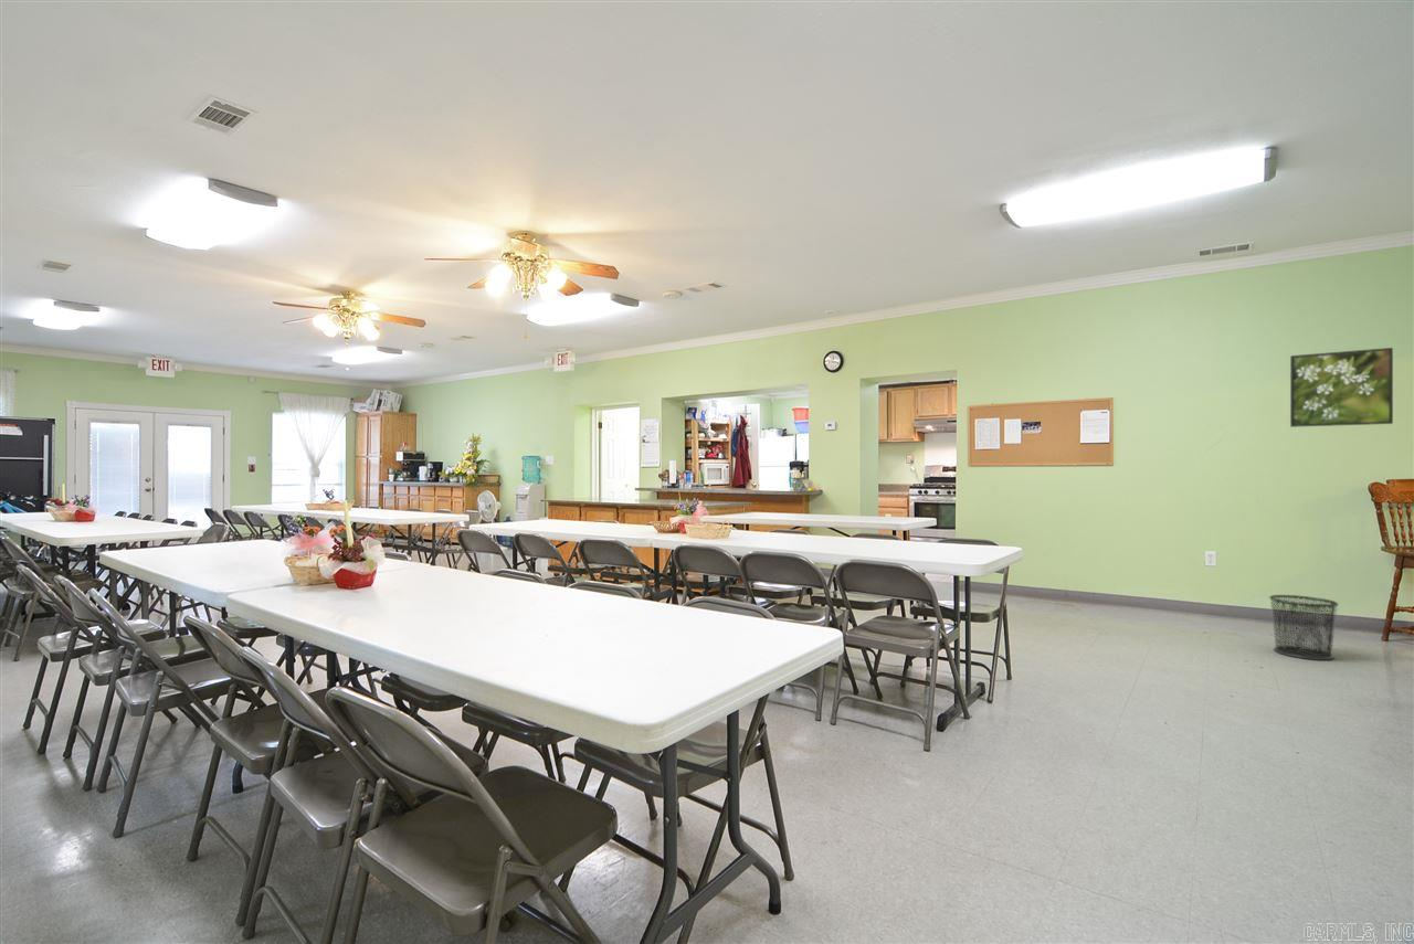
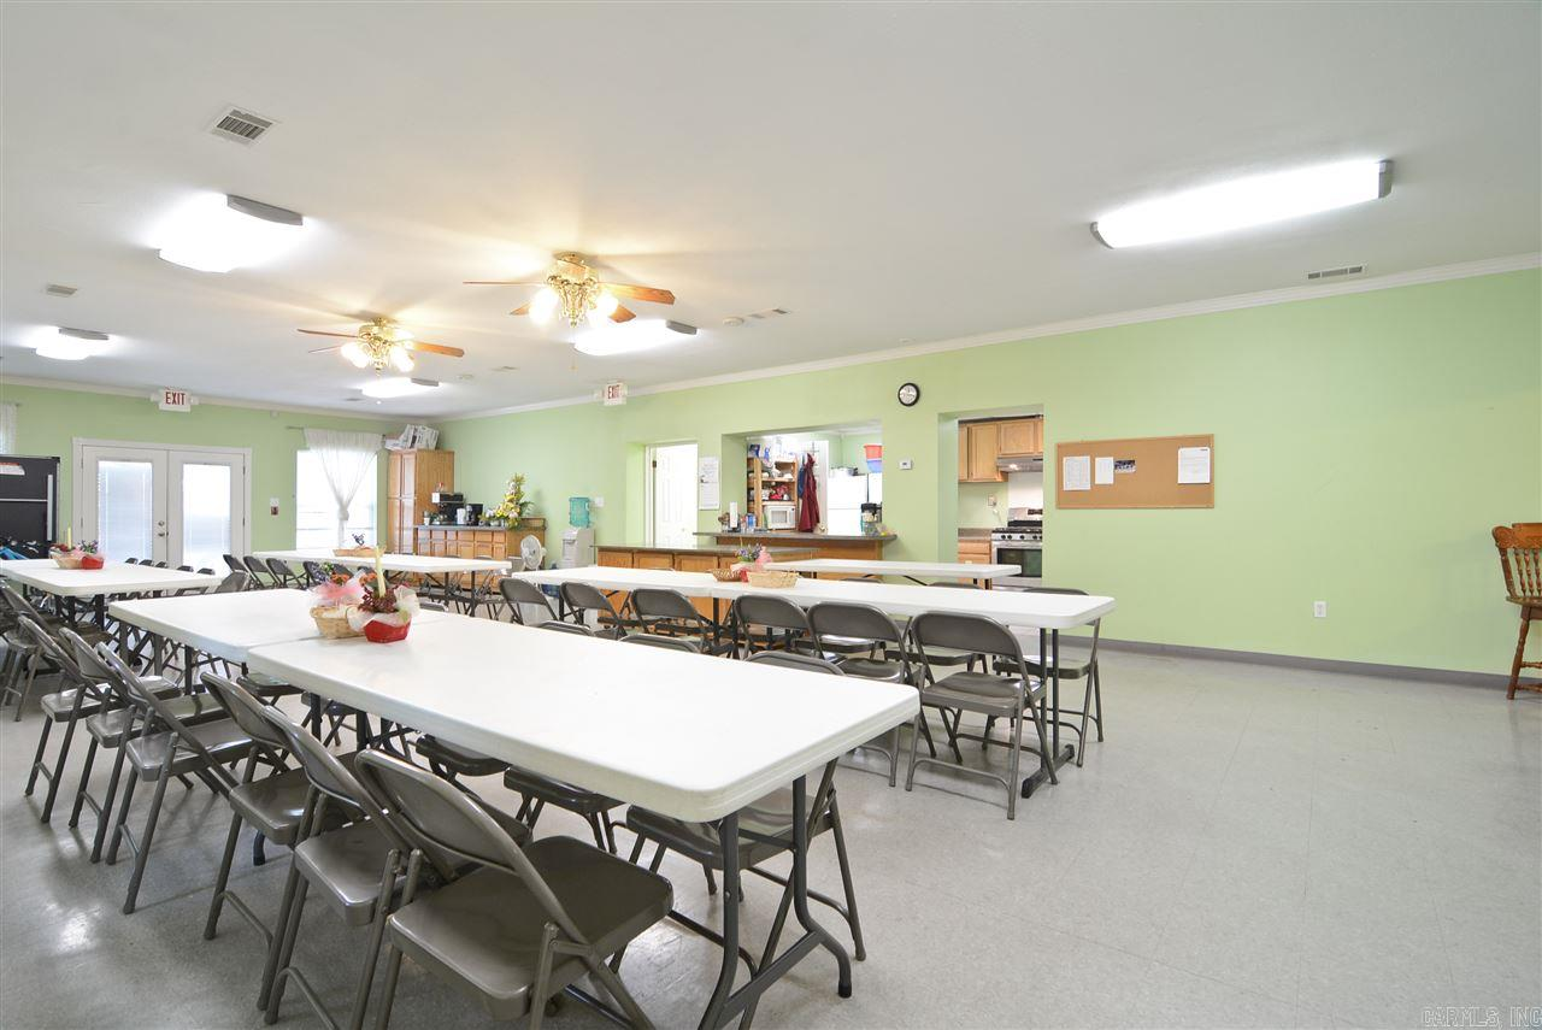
- waste bin (1302, 627)
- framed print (1339, 389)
